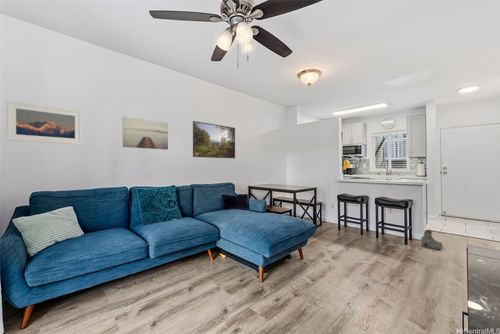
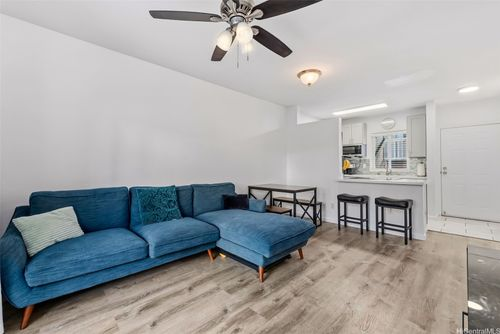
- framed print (47, 124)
- boots (431, 239)
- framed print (215, 141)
- wall art (146, 134)
